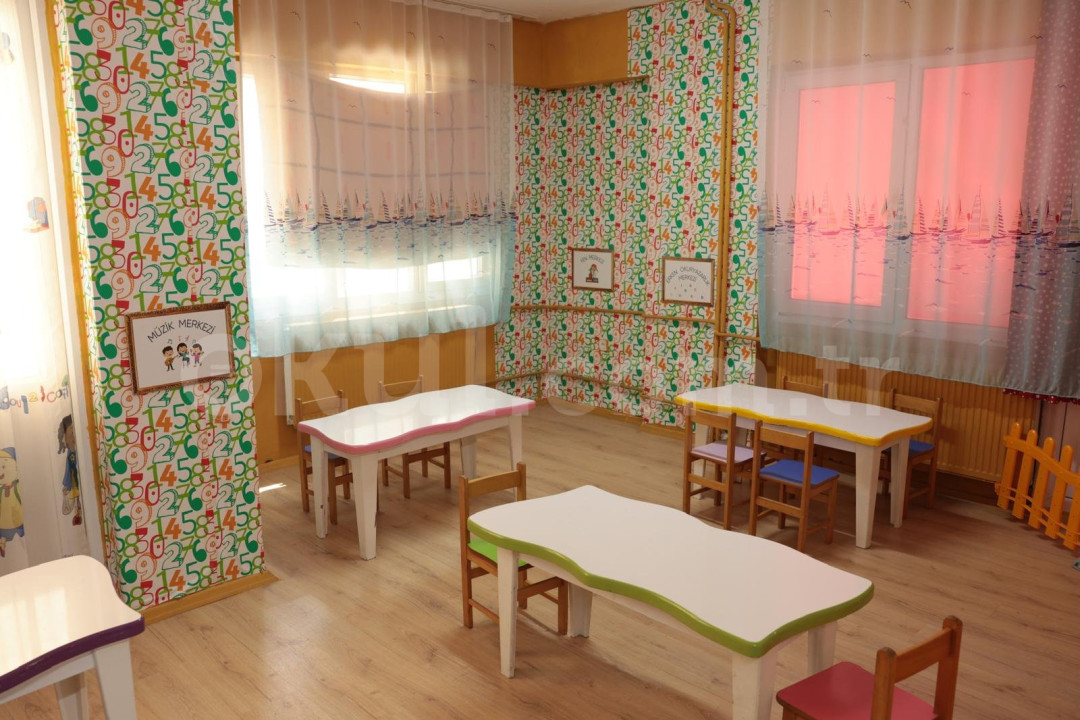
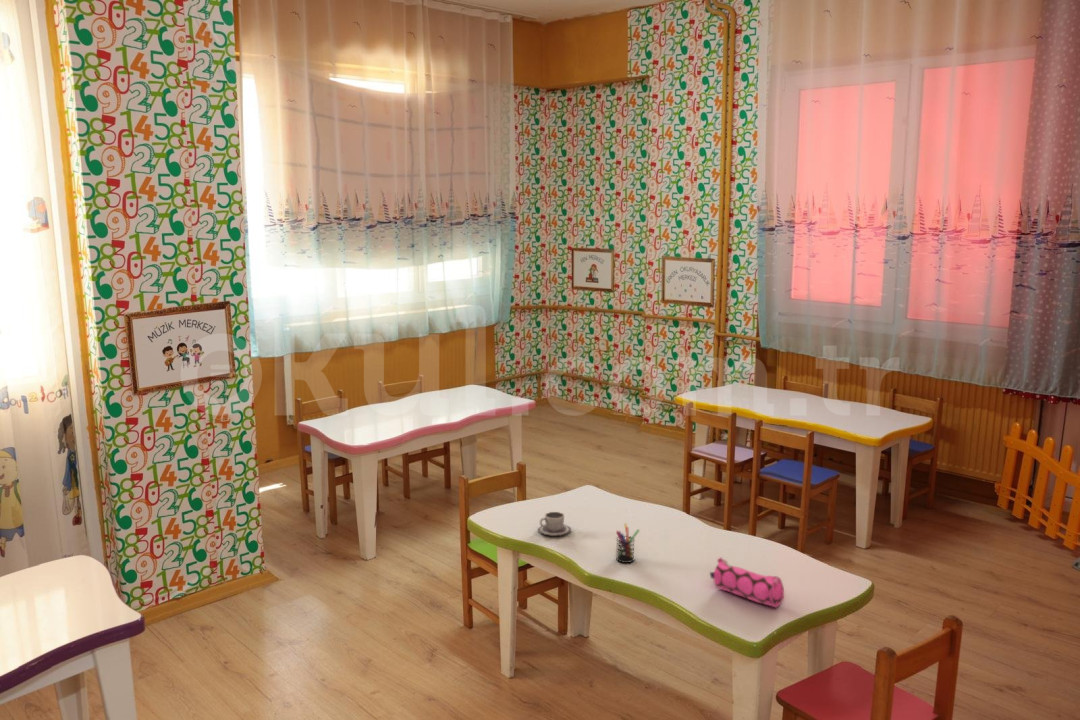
+ pencil case (748, 581)
+ cup (554, 523)
+ pen holder (627, 542)
